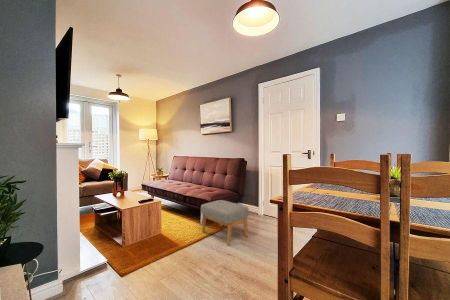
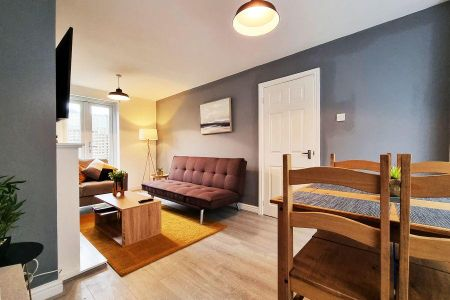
- footstool (224, 219)
